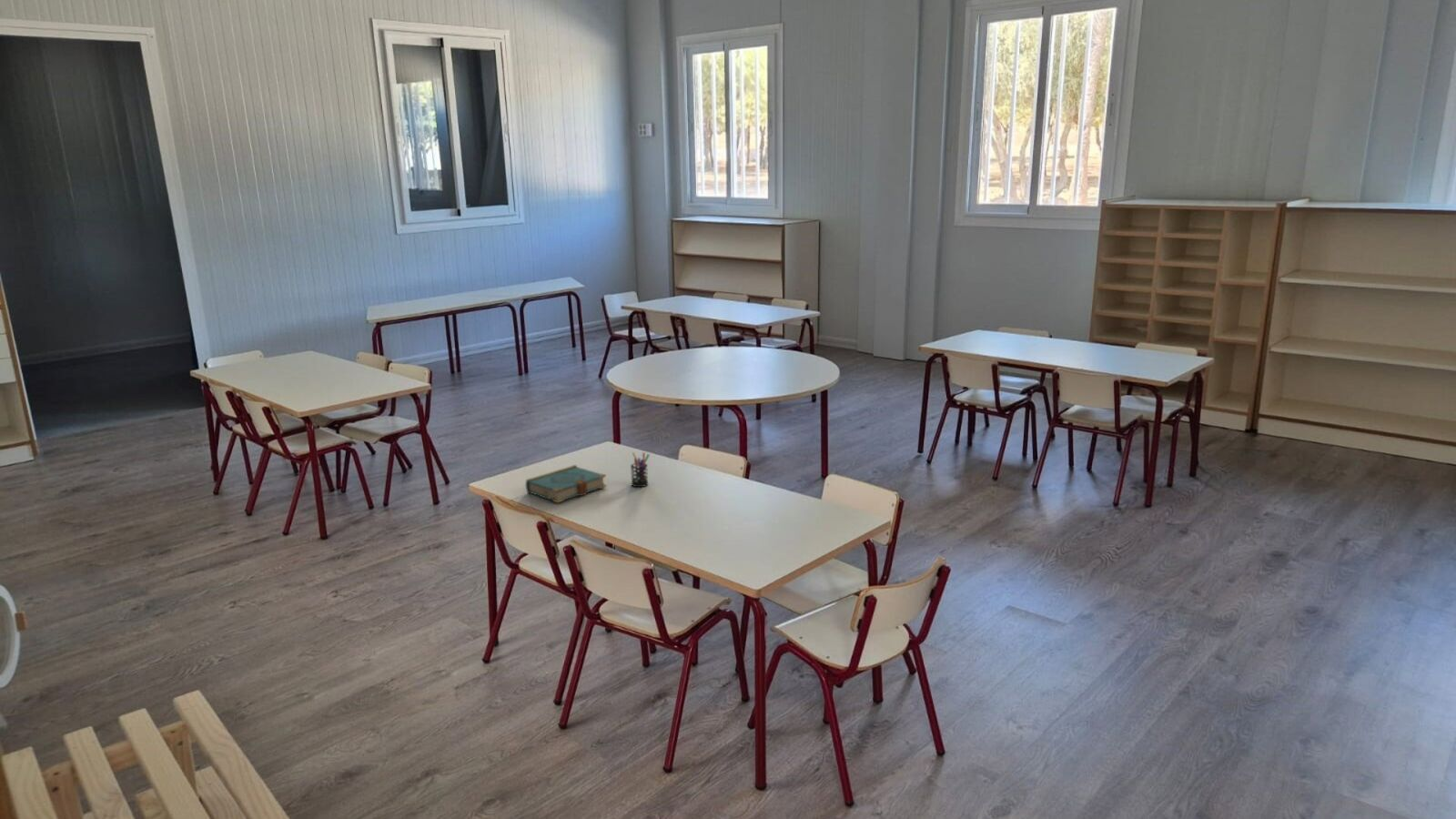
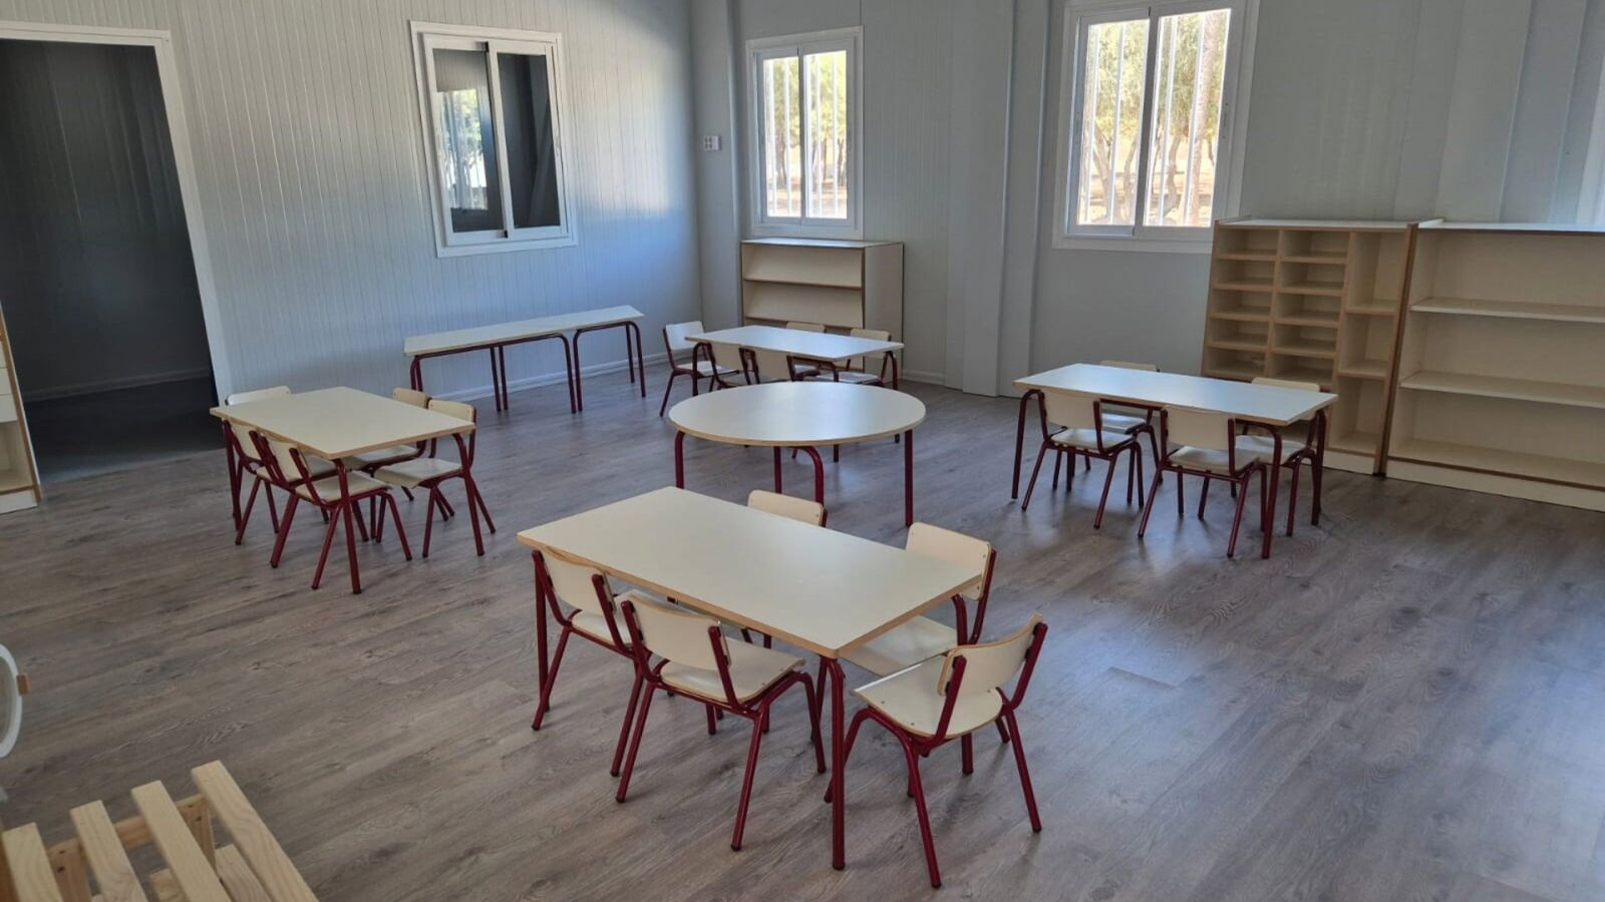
- pen holder (641, 467)
- book (565, 483)
